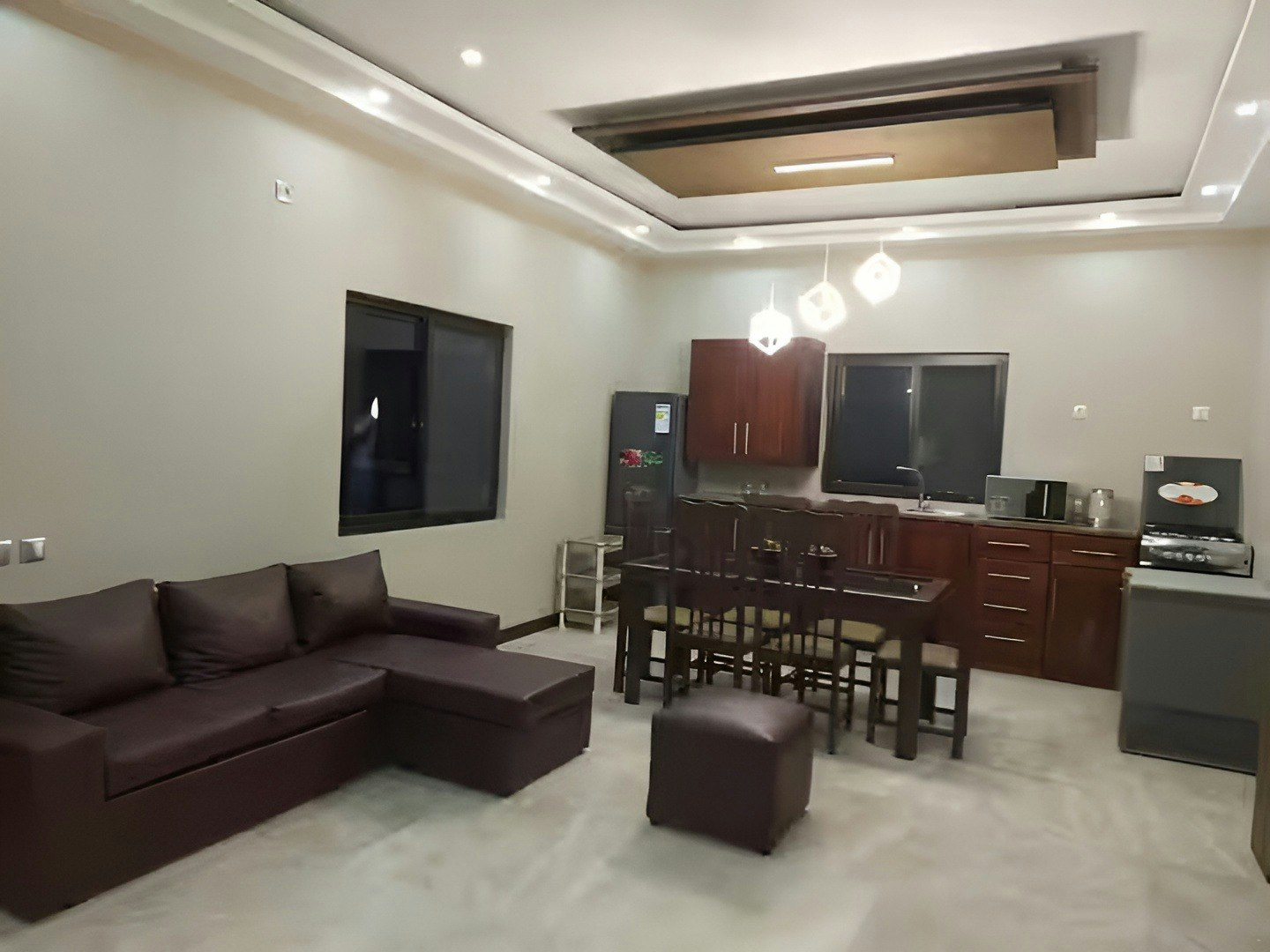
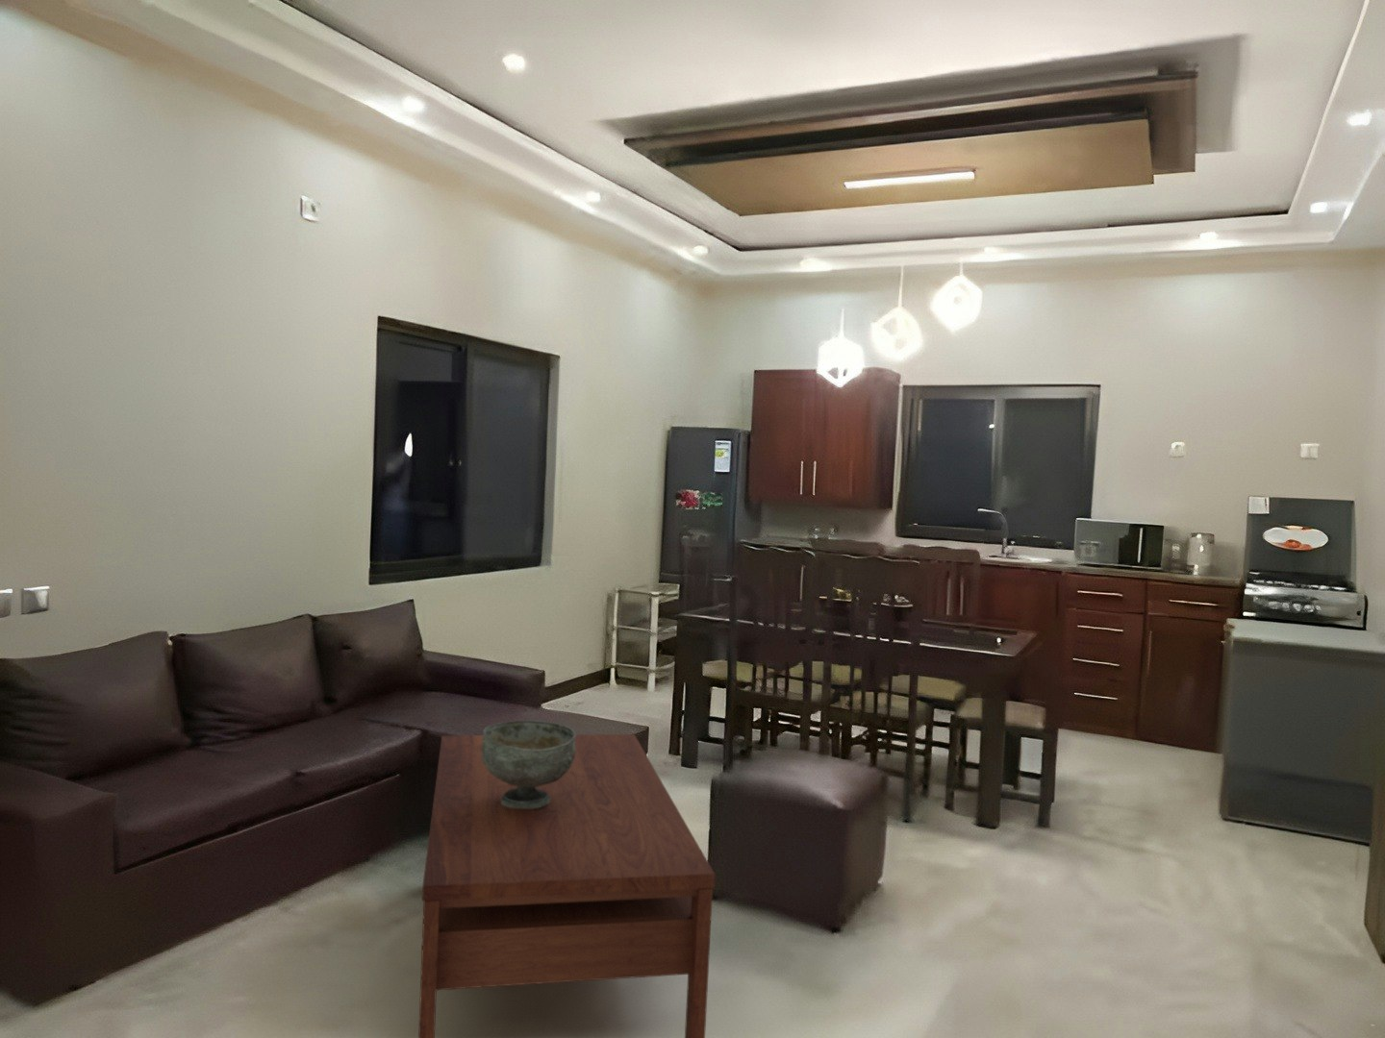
+ coffee table (550, 879)
+ decorative bowl (528, 765)
